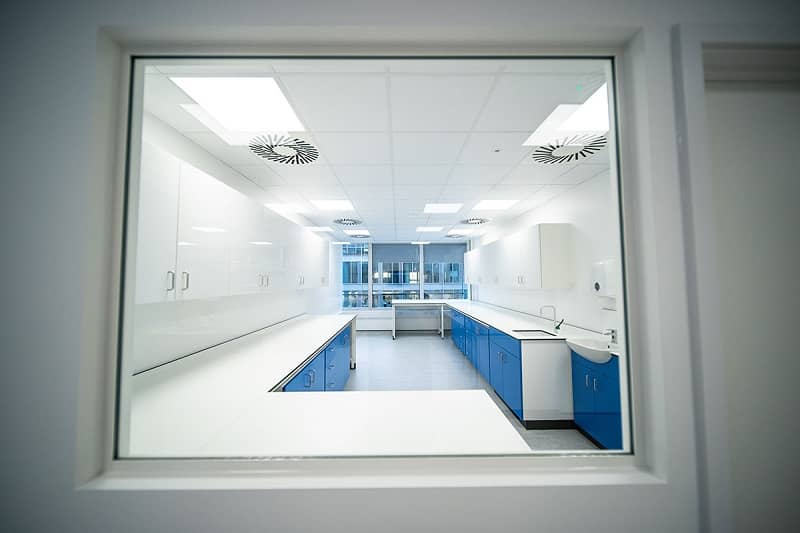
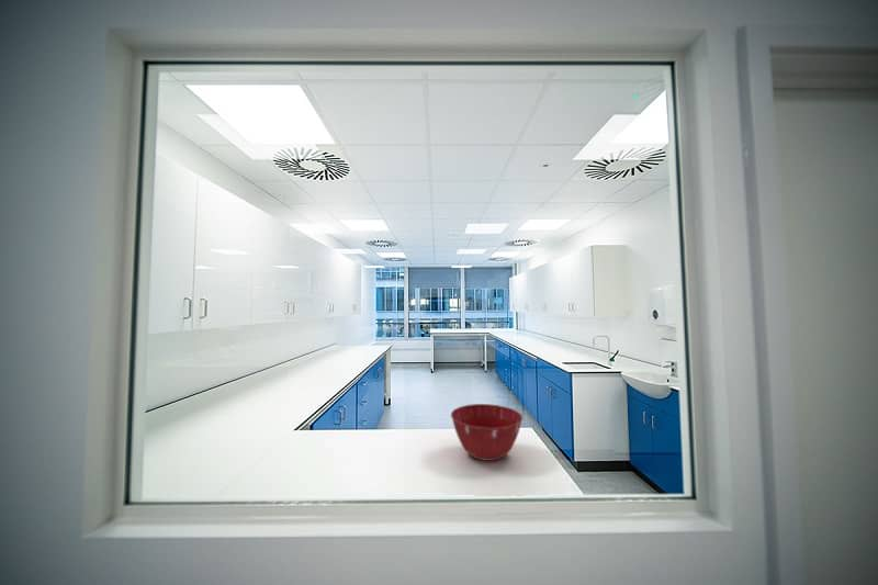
+ mixing bowl (486, 434)
